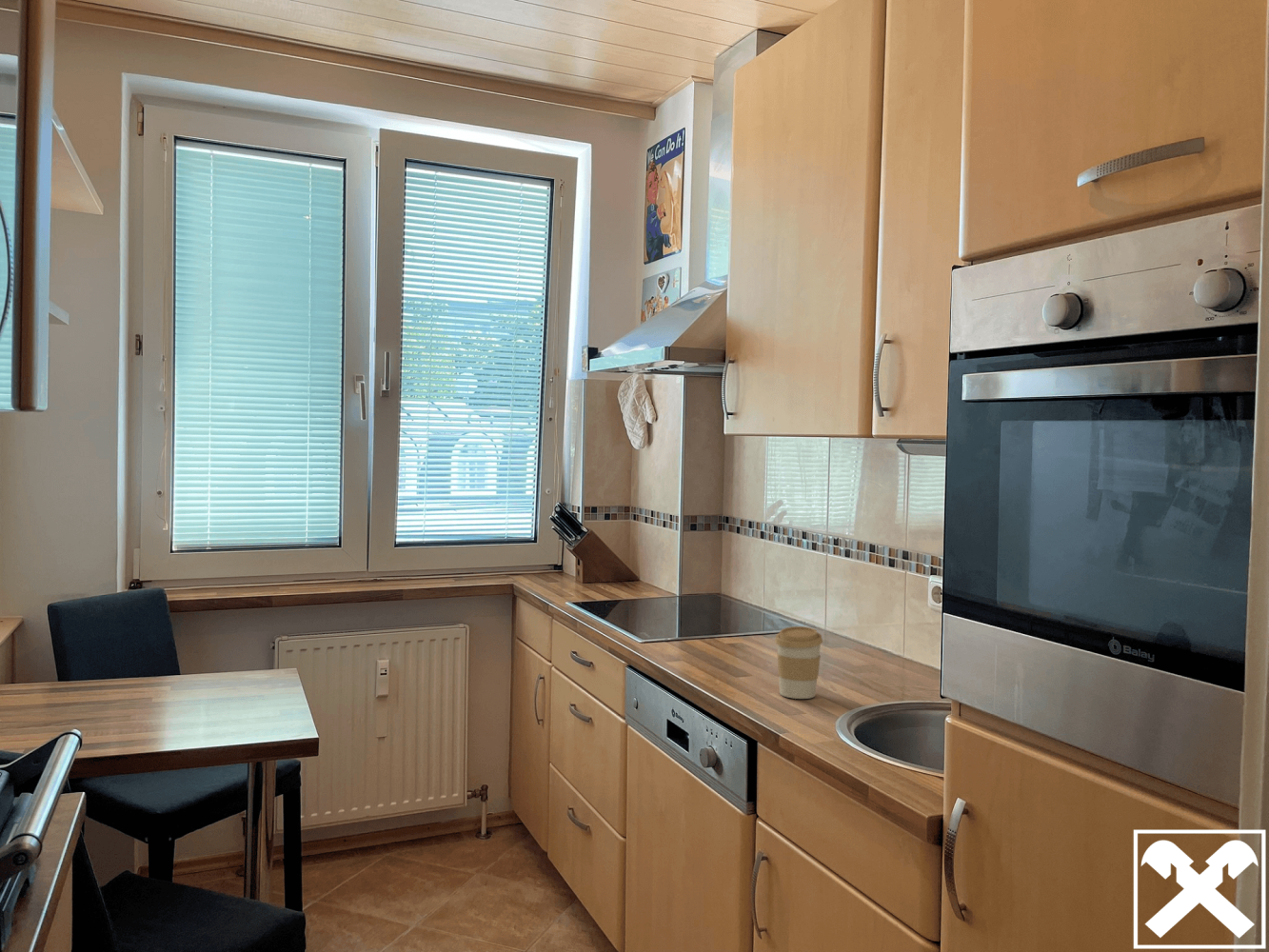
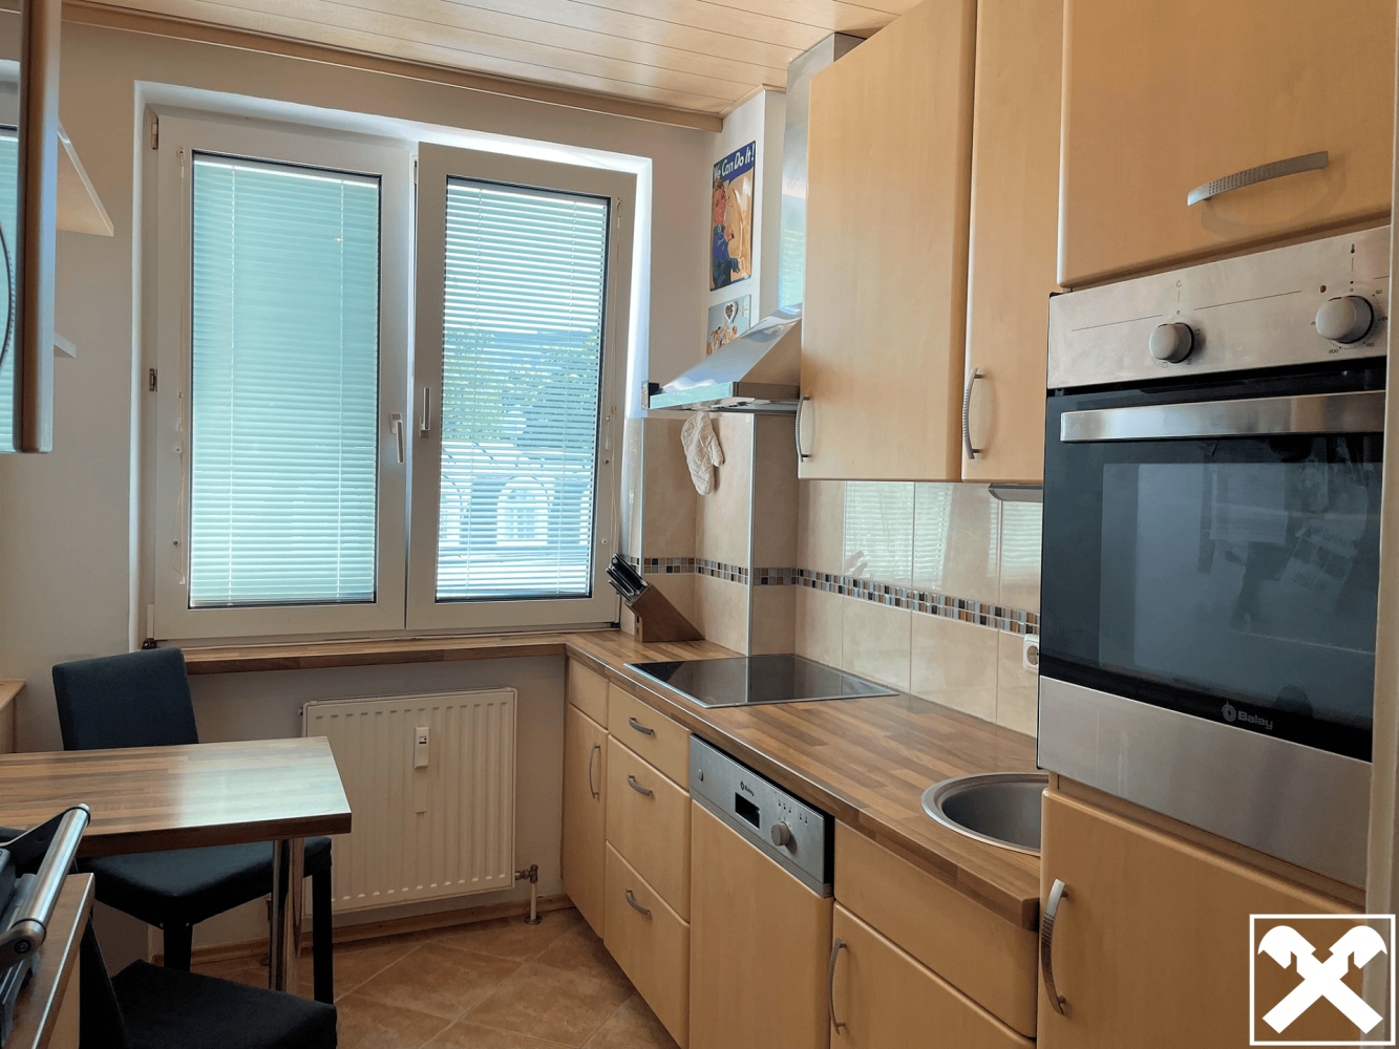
- coffee cup (798, 662)
